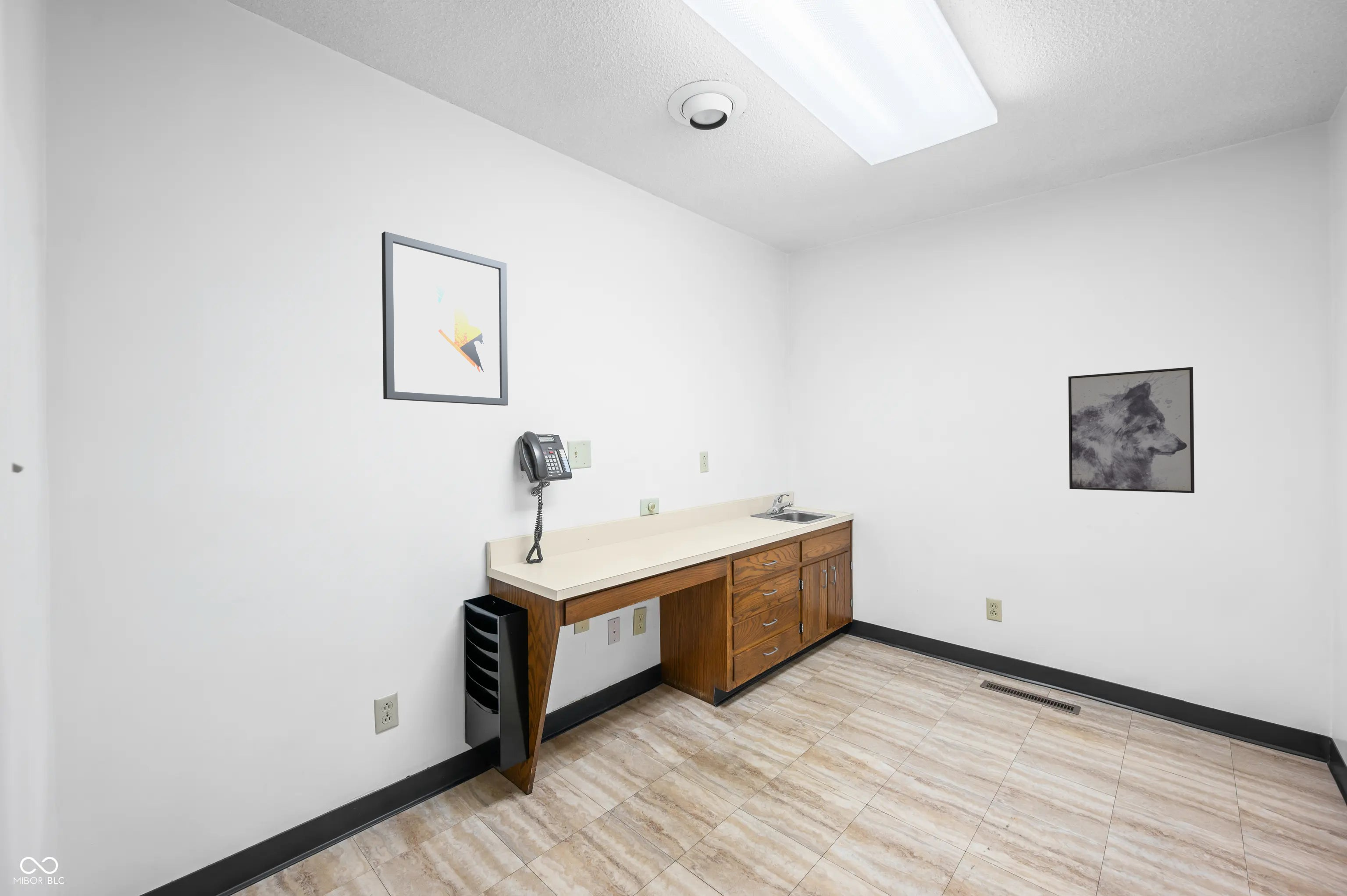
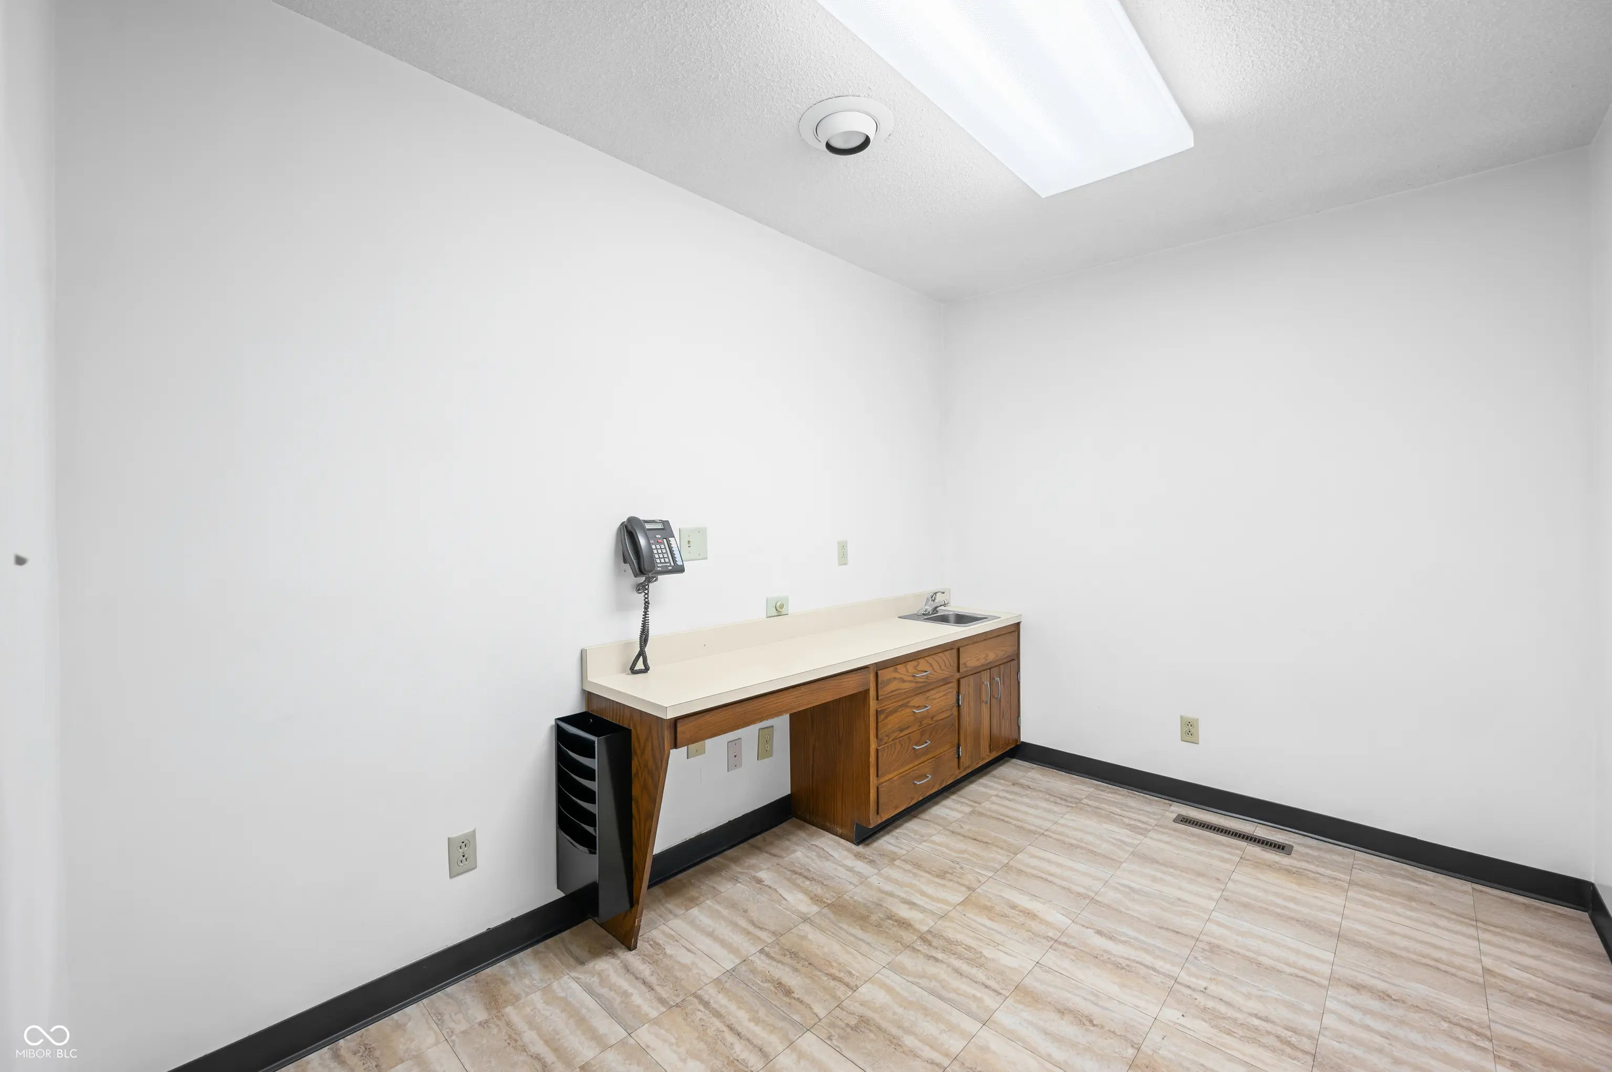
- wall art (449, 326)
- wall art (1128, 431)
